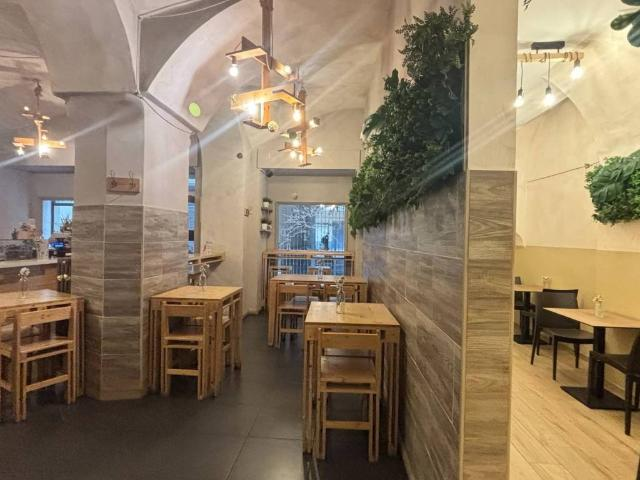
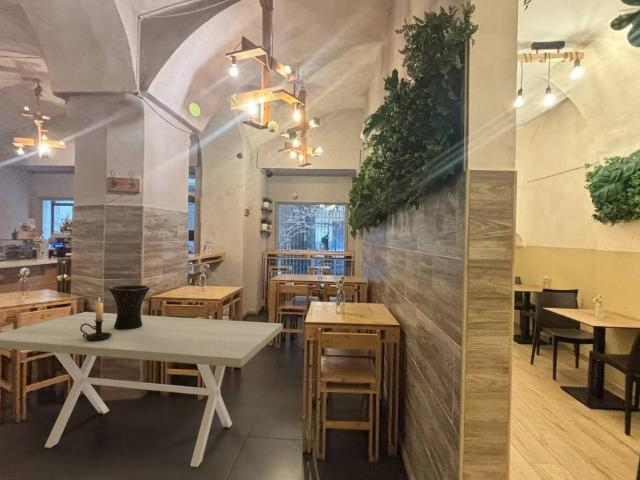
+ vase (129, 306)
+ dining table (145, 383)
+ candle holder (96, 317)
